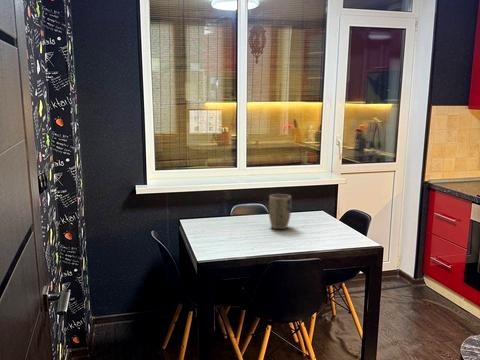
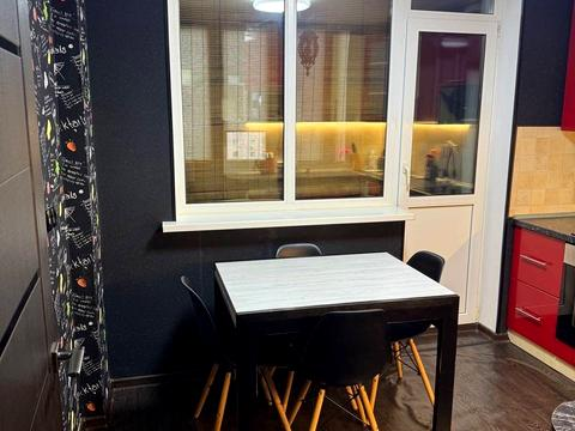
- plant pot (279, 211)
